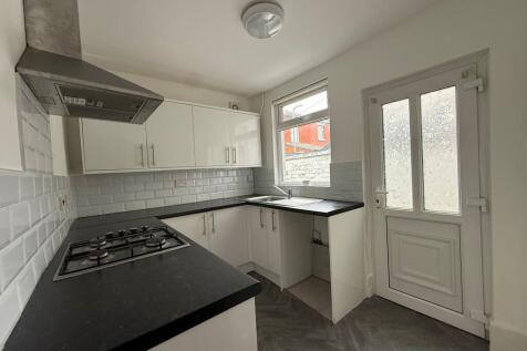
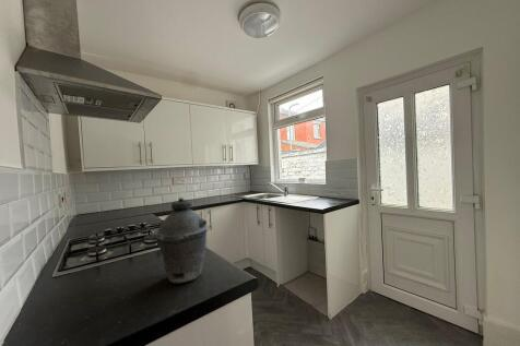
+ kettle (182, 237)
